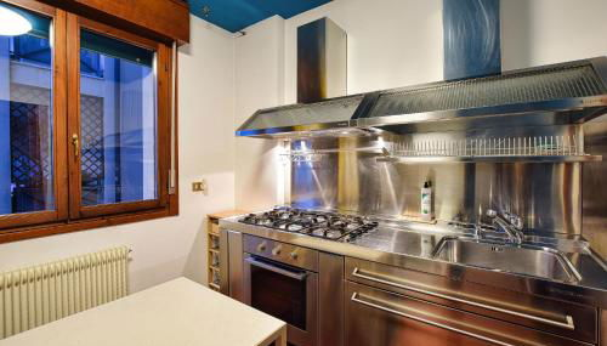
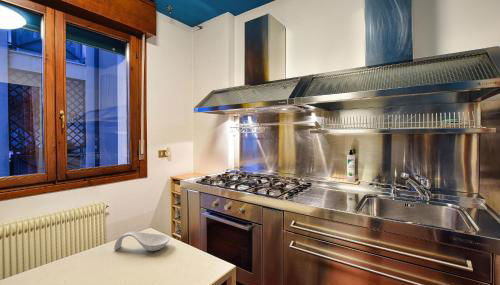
+ spoon rest (142, 240)
